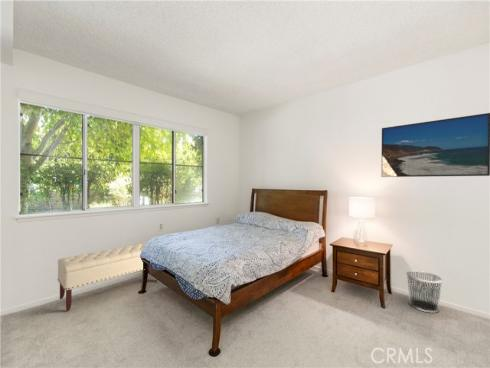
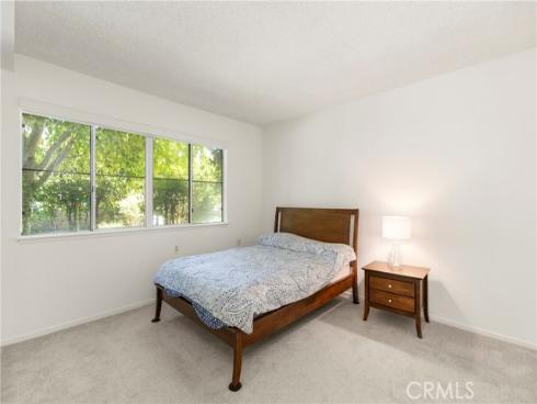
- waste bin (424, 291)
- bench (114, 270)
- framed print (429, 149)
